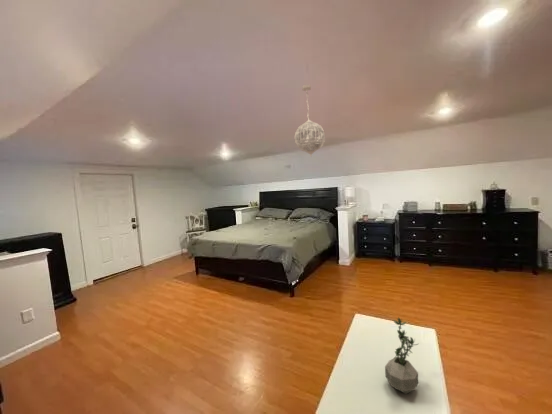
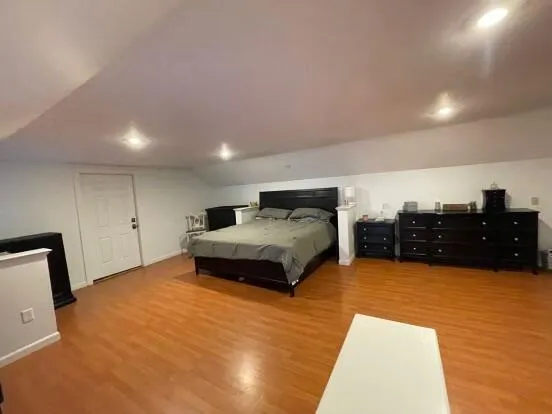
- potted plant (402, 353)
- pendant light (308, 122)
